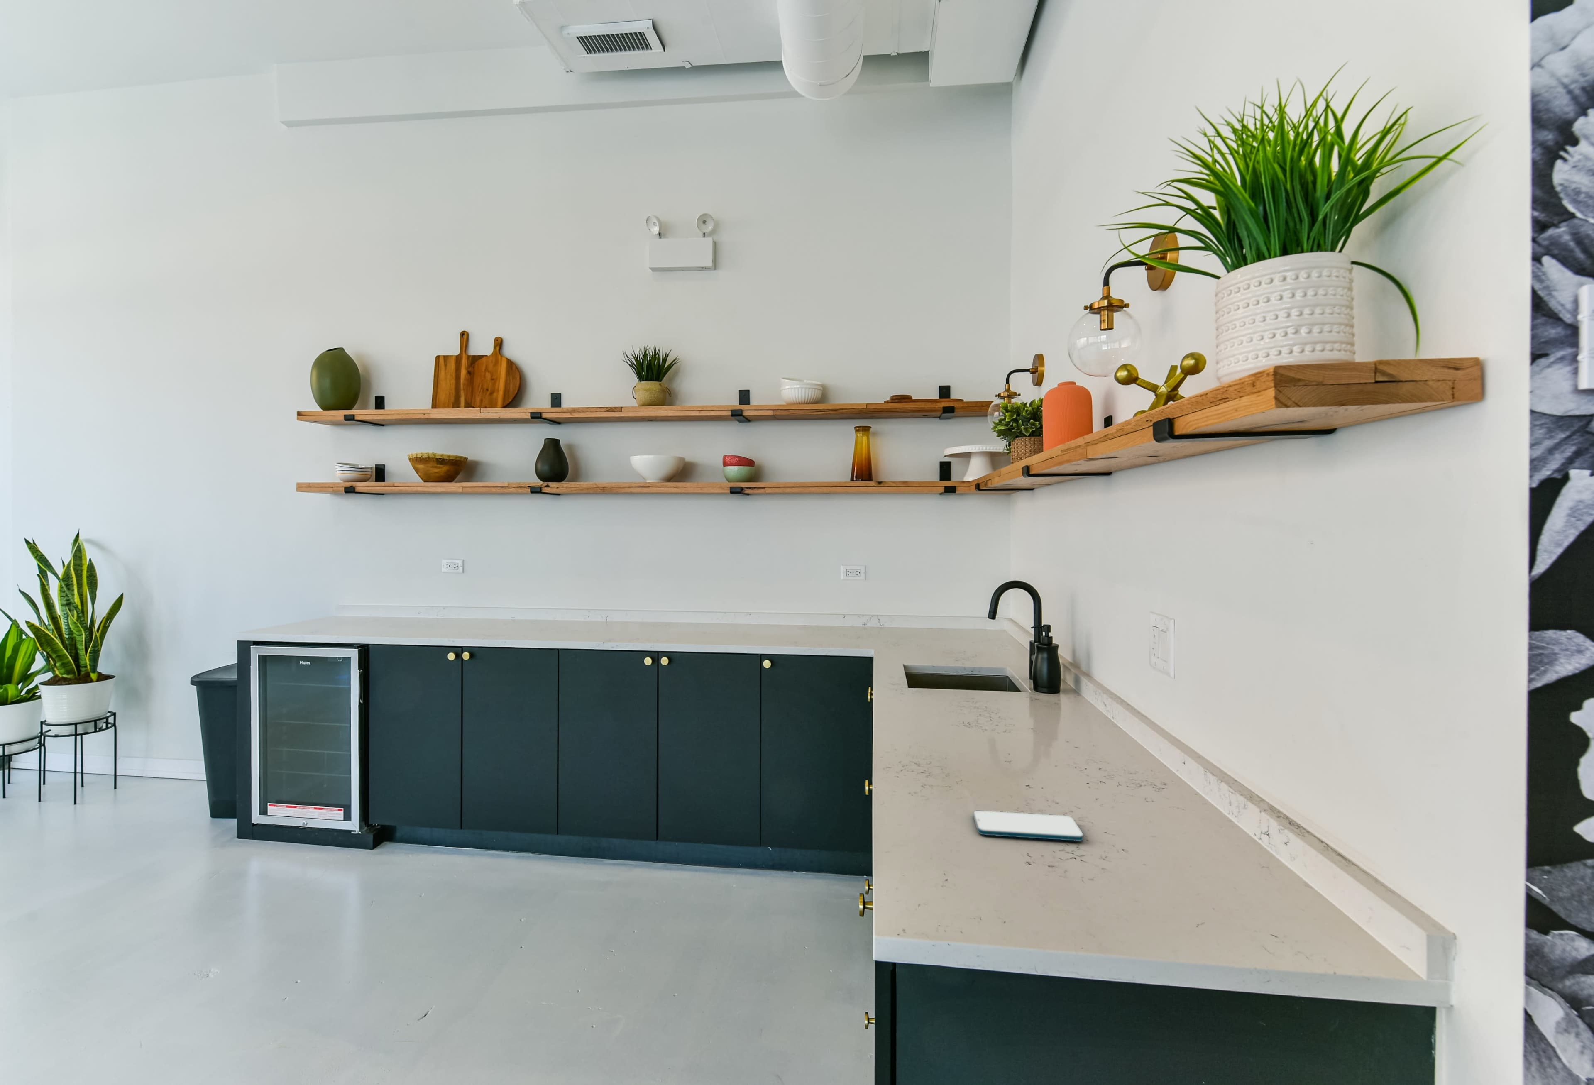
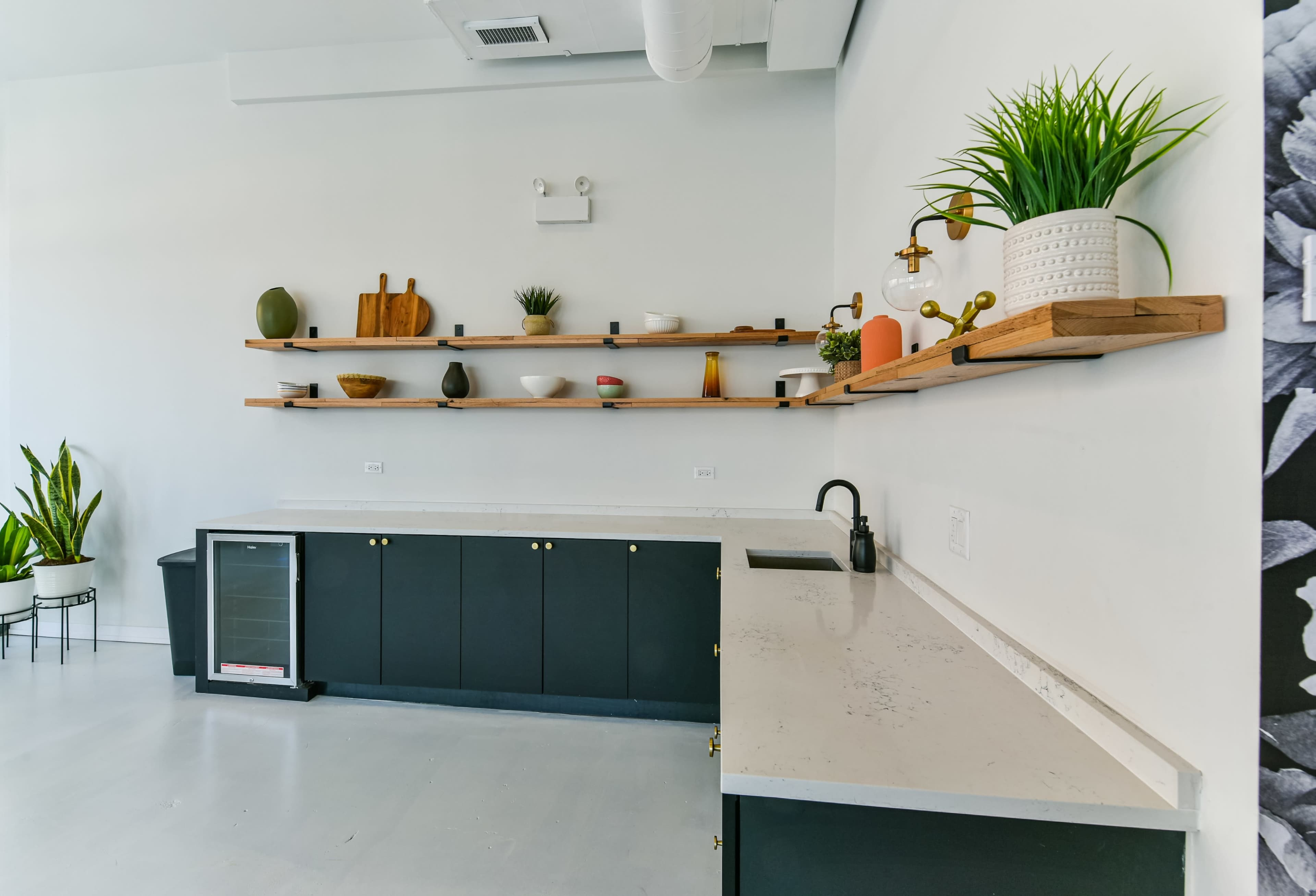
- smartphone (1026, 825)
